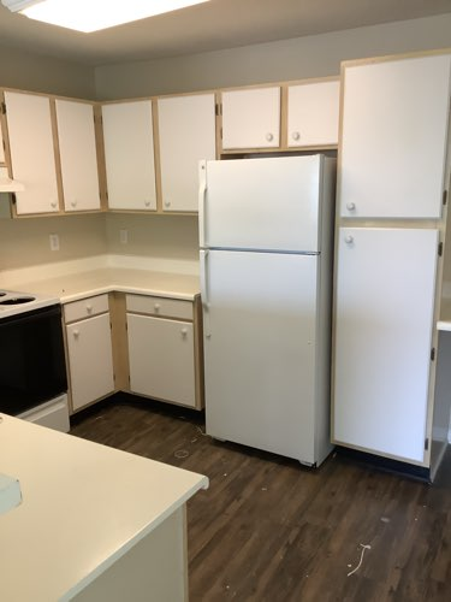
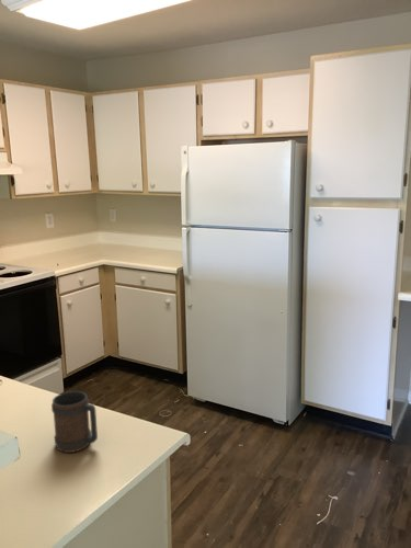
+ mug (75, 421)
